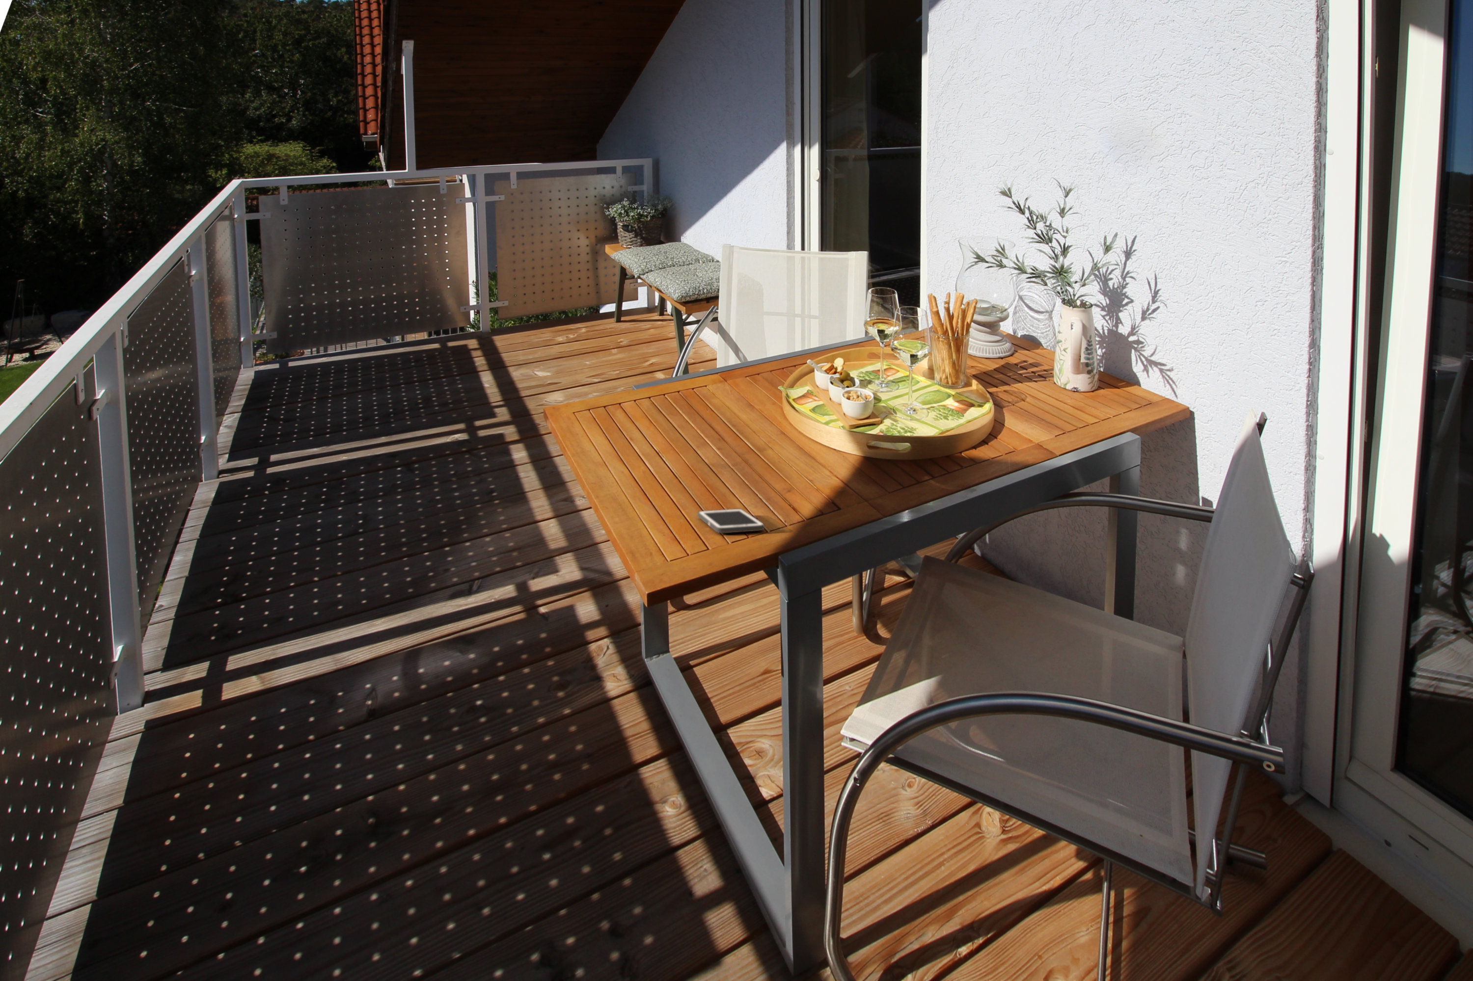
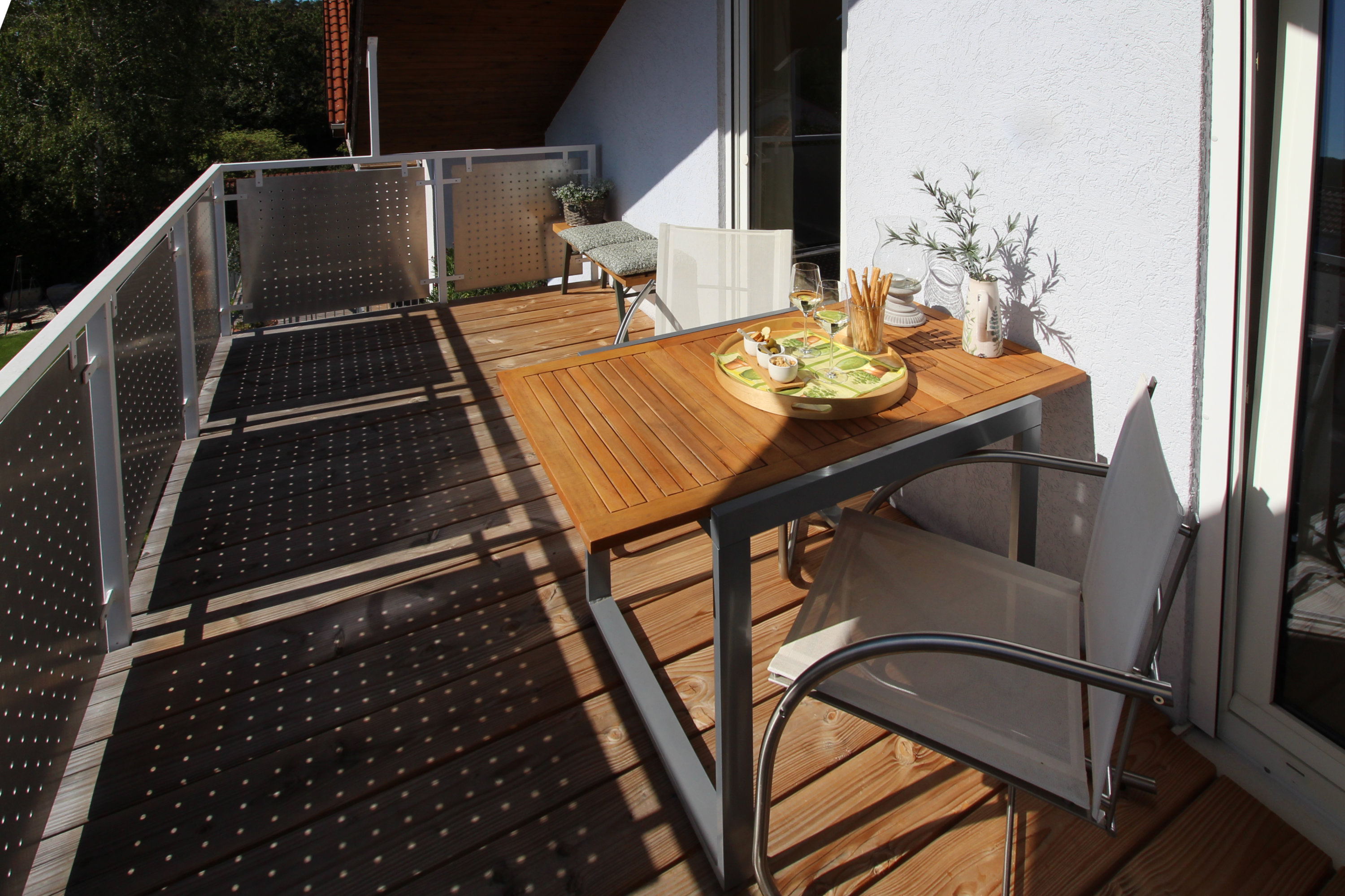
- cell phone (729, 520)
